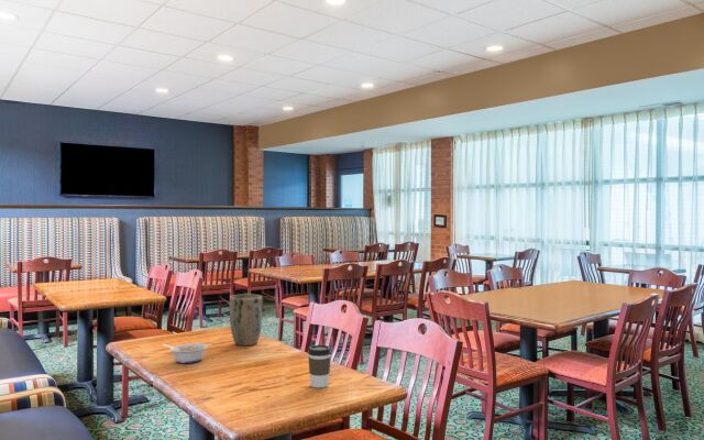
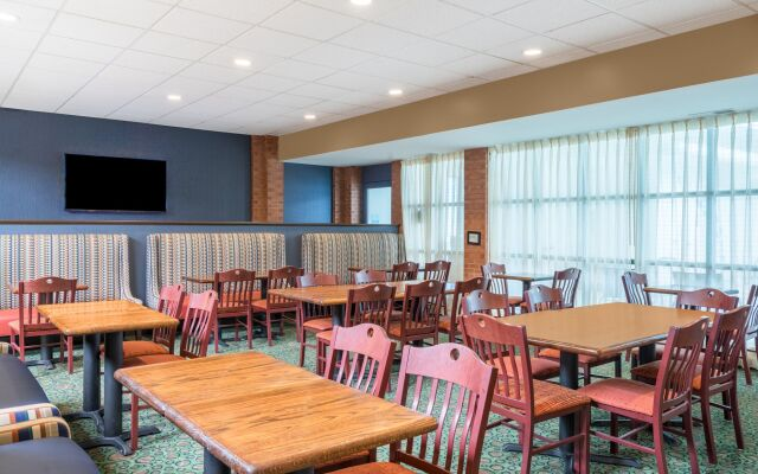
- plant pot (245, 319)
- legume (187, 352)
- coffee cup (319, 366)
